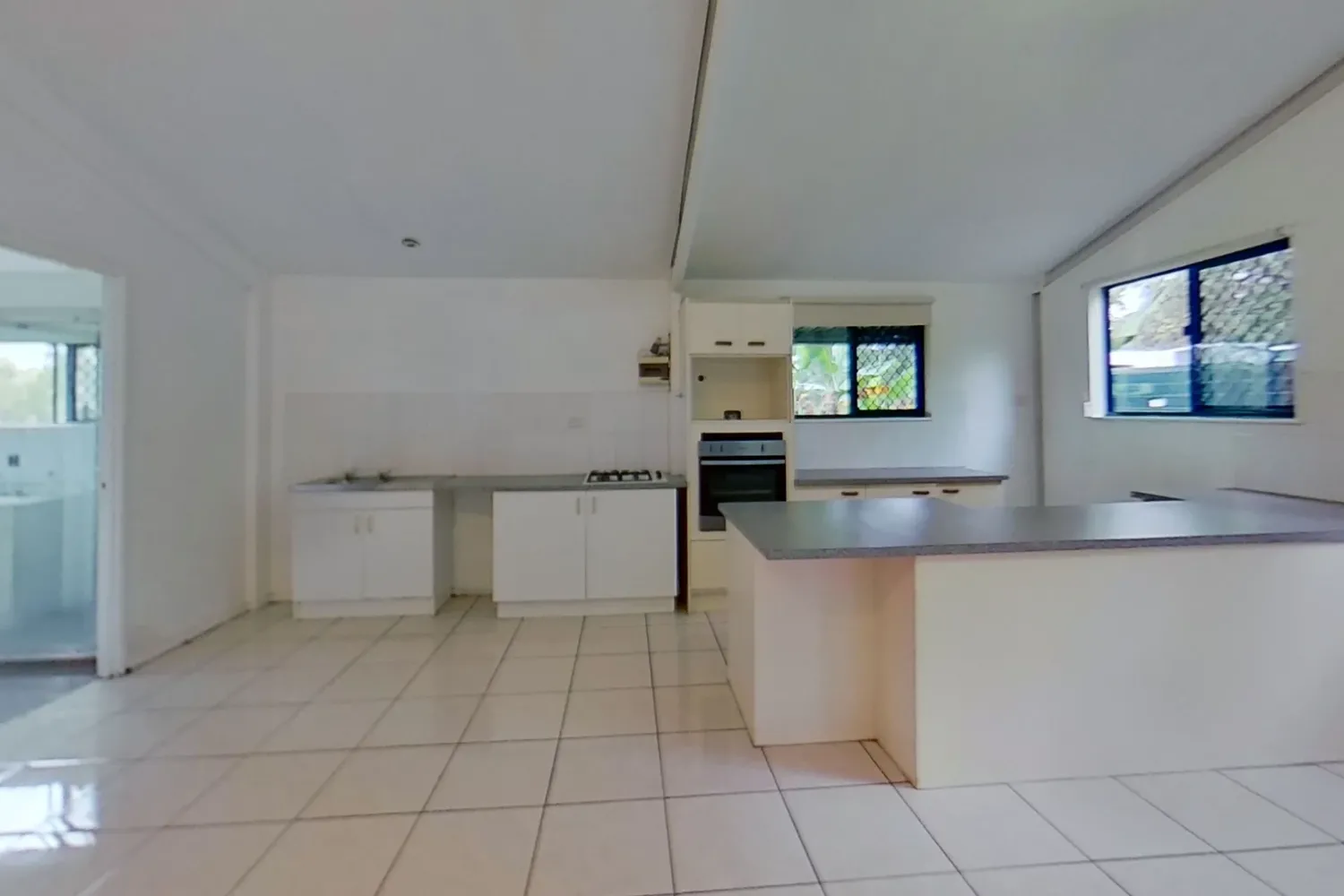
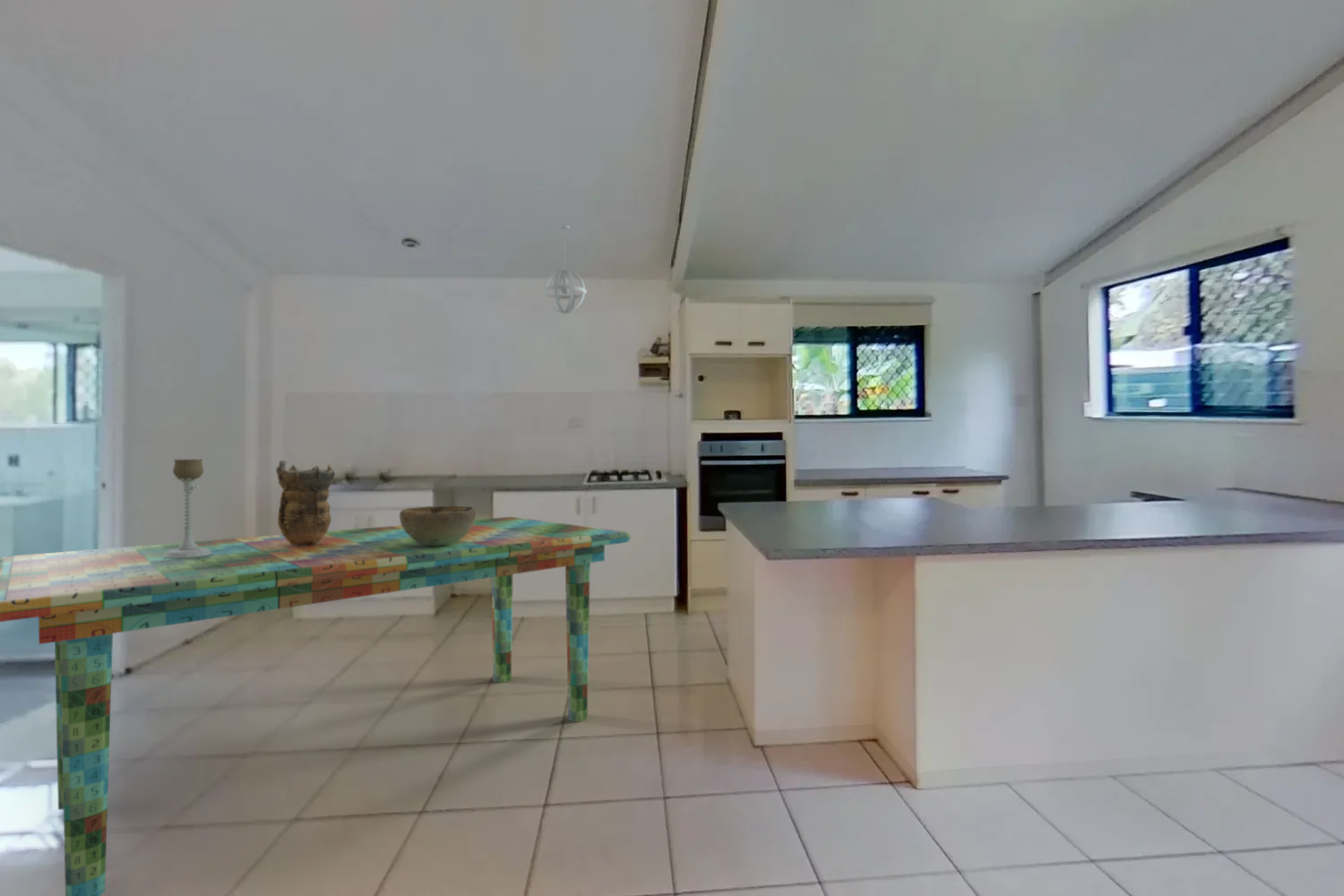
+ pendant light (564, 270)
+ vase (305, 501)
+ candle holder (188, 506)
+ dining table (346, 599)
+ decorative bowl (437, 526)
